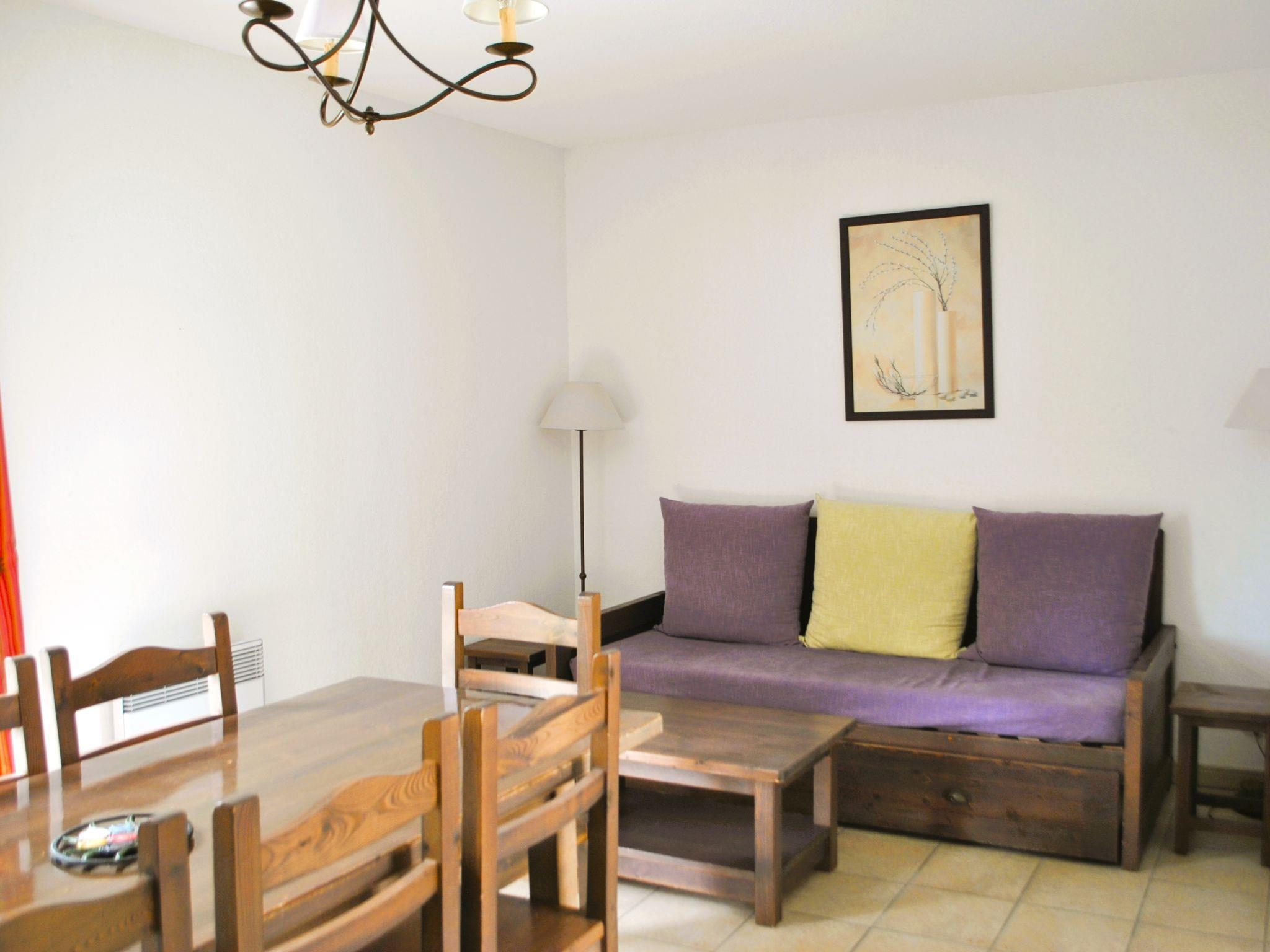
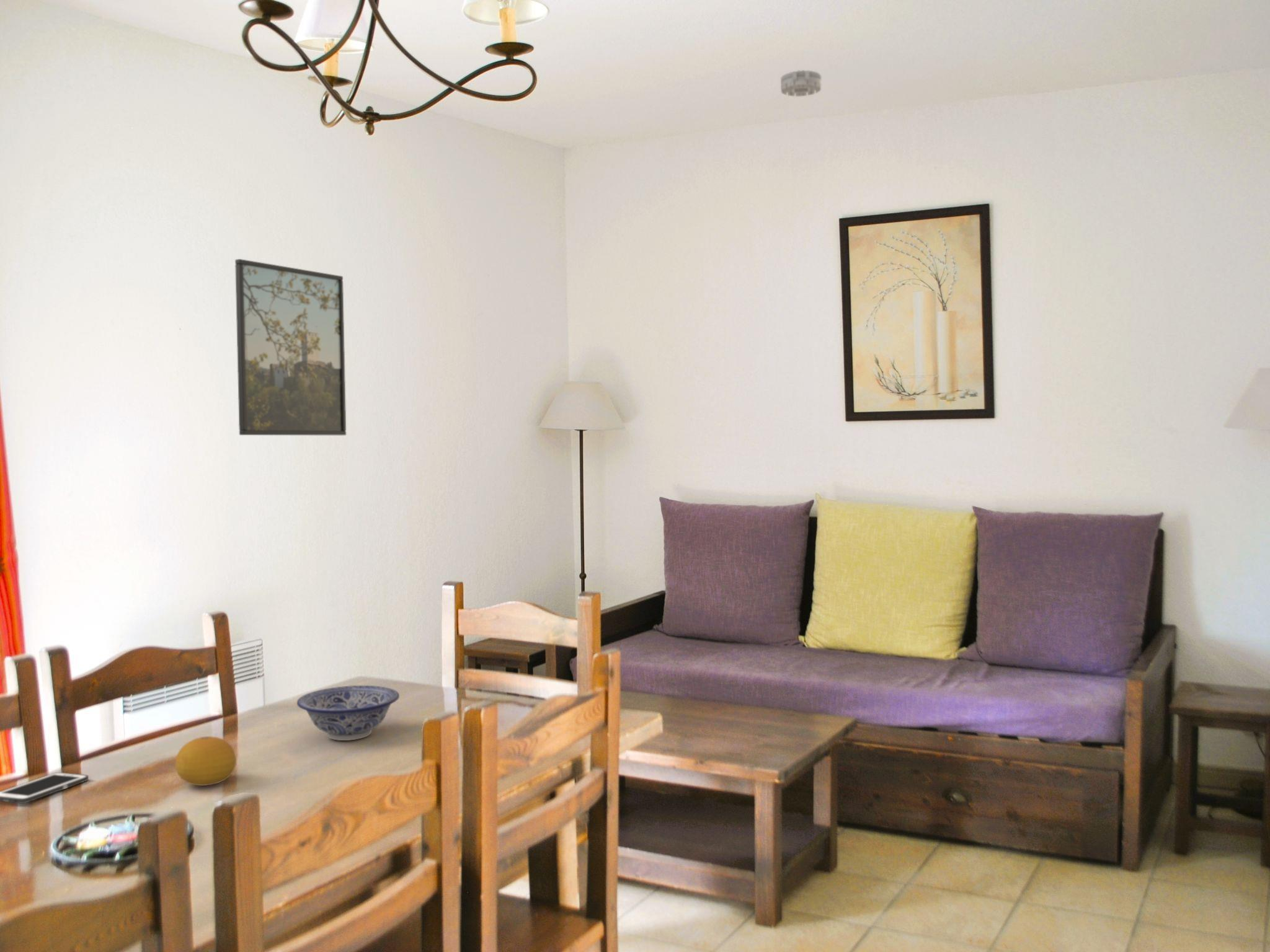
+ bowl (349, 715)
+ cell phone (41, 787)
+ fruit (205, 760)
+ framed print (293, 351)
+ smoke detector (801, 82)
